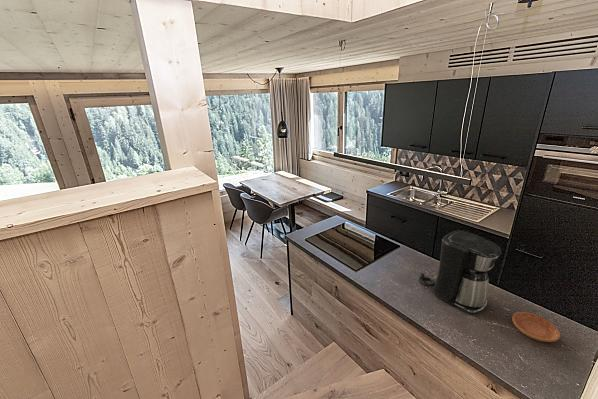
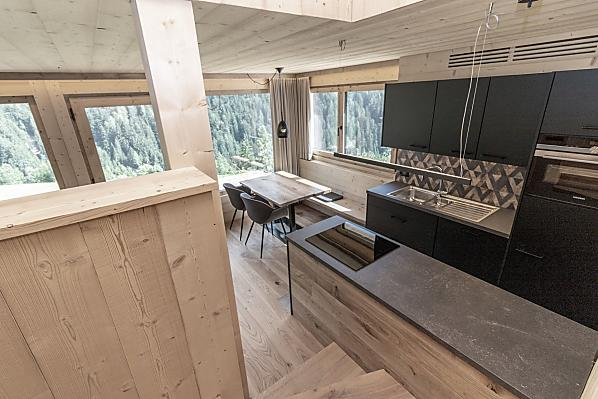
- coffee maker (459, 264)
- saucer (534, 327)
